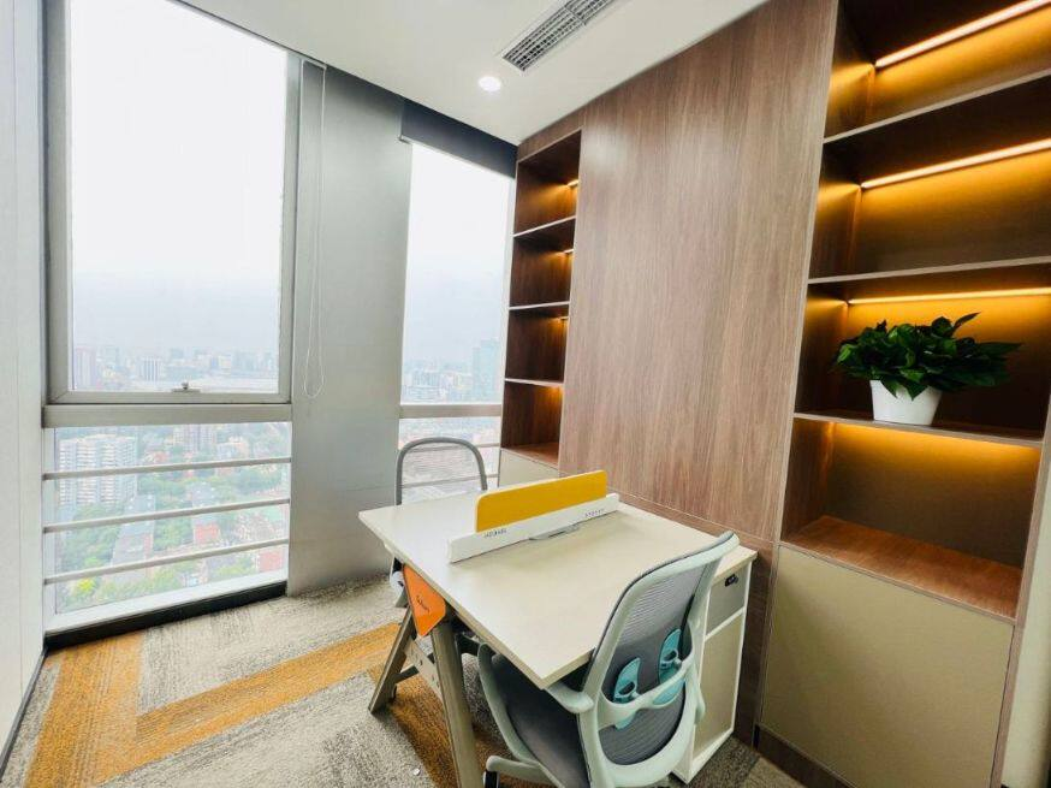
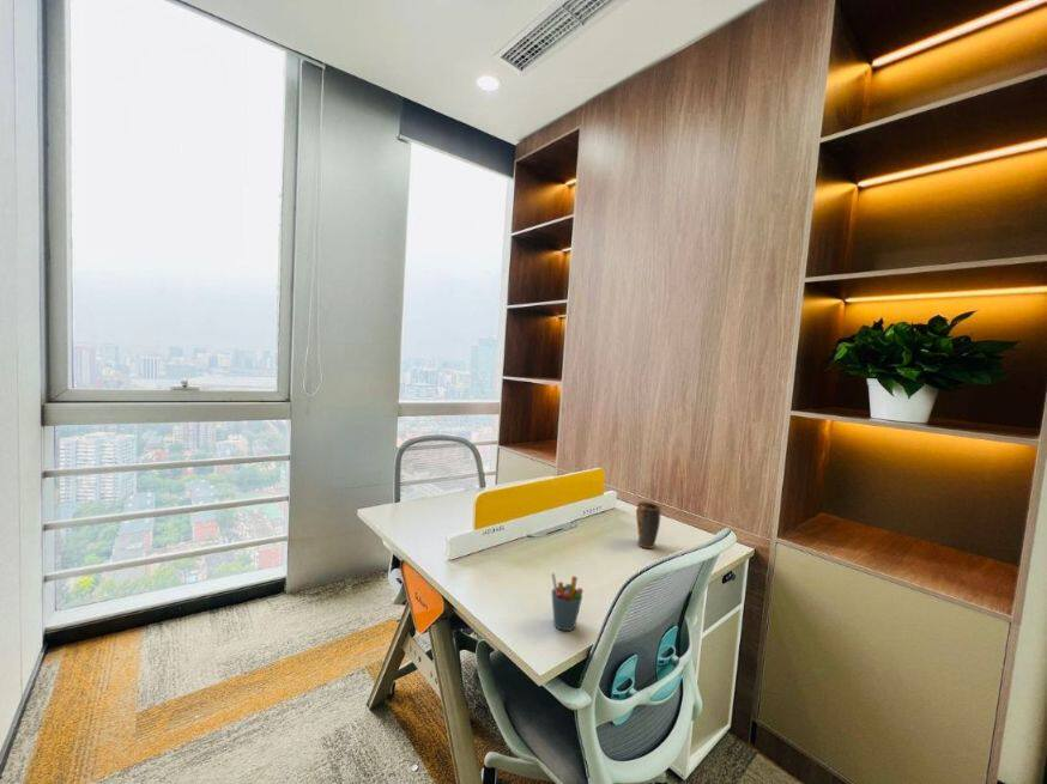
+ pen holder (565, 600)
+ mug (646, 524)
